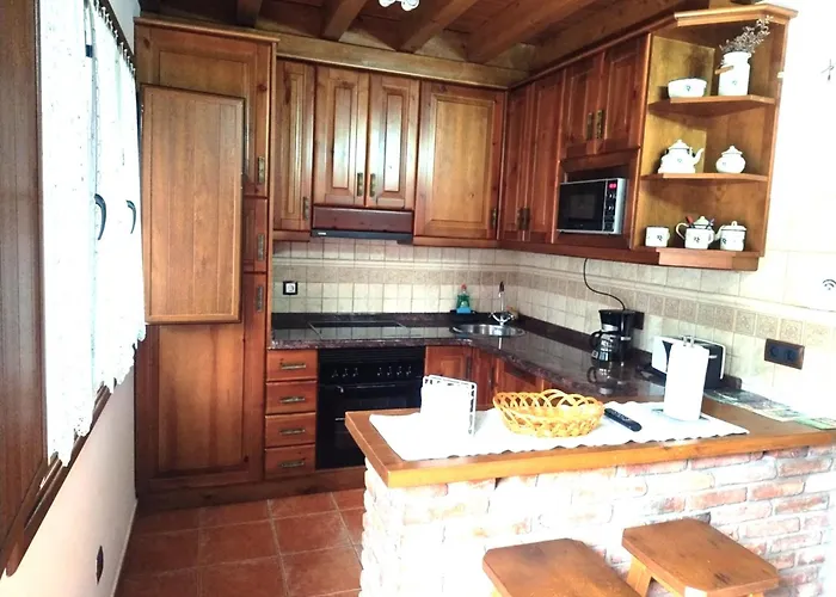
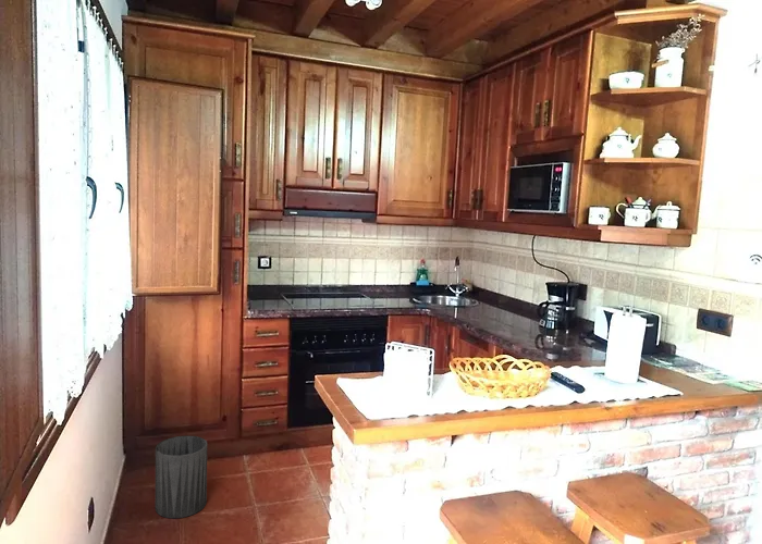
+ trash can (181, 474)
